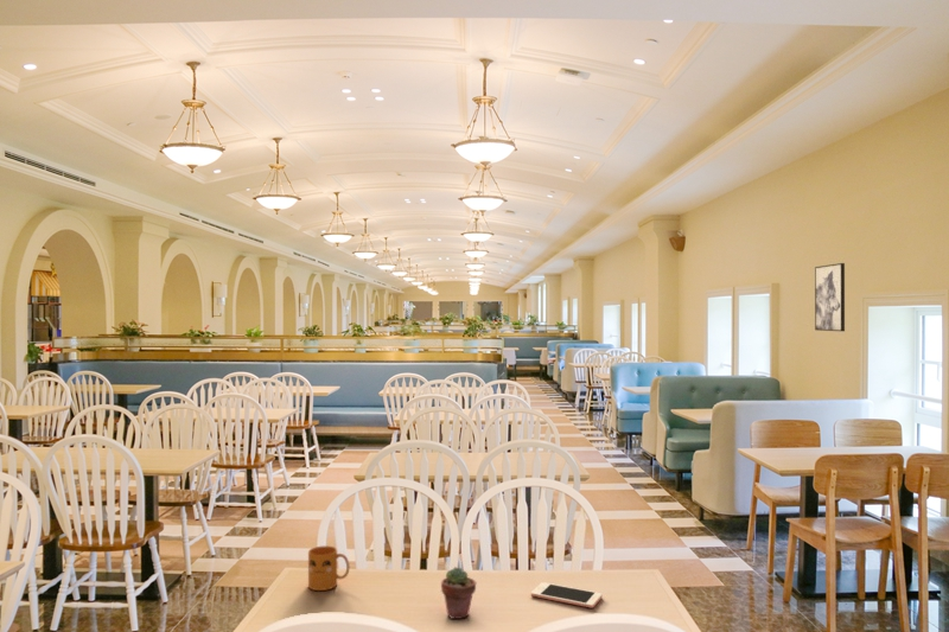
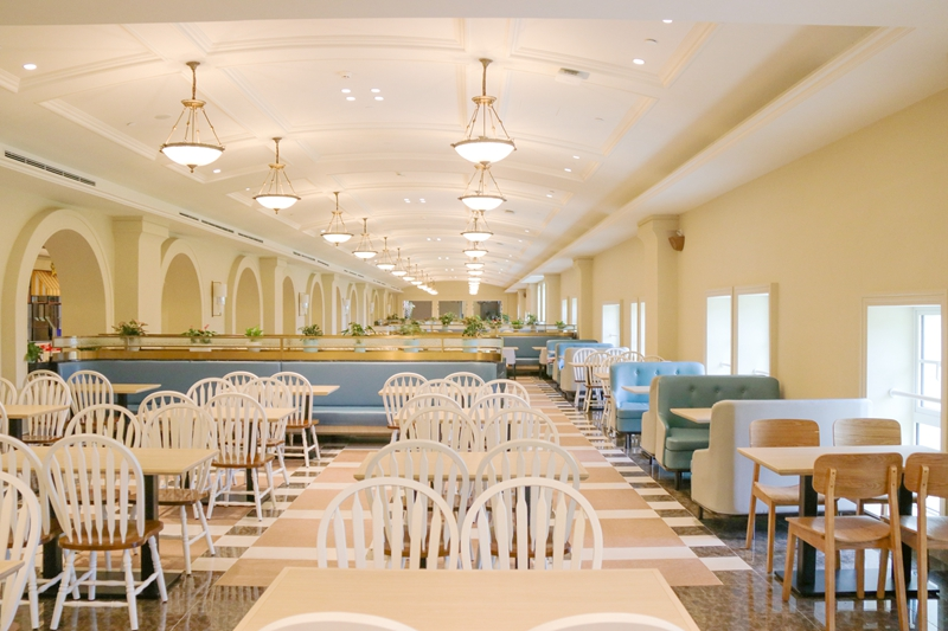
- wall art (829, 298)
- potted succulent (458, 590)
- cell phone (566, 594)
- mug (329, 567)
